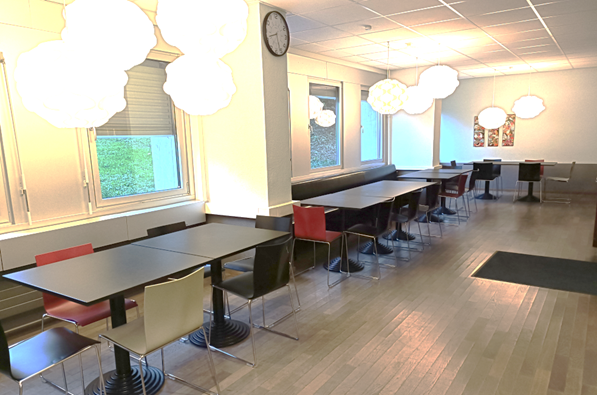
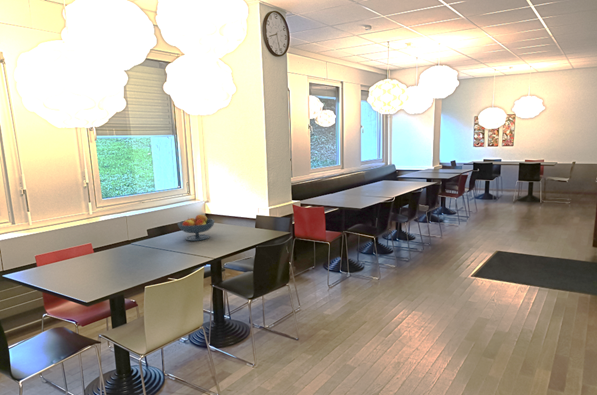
+ fruit bowl (196, 227)
